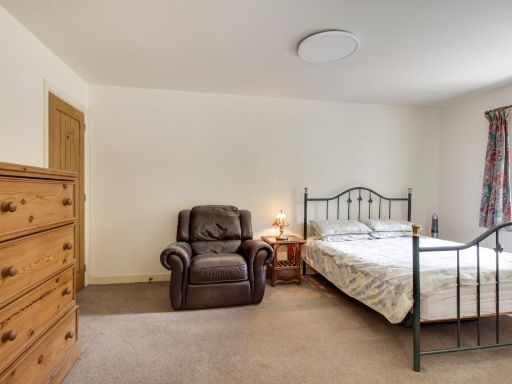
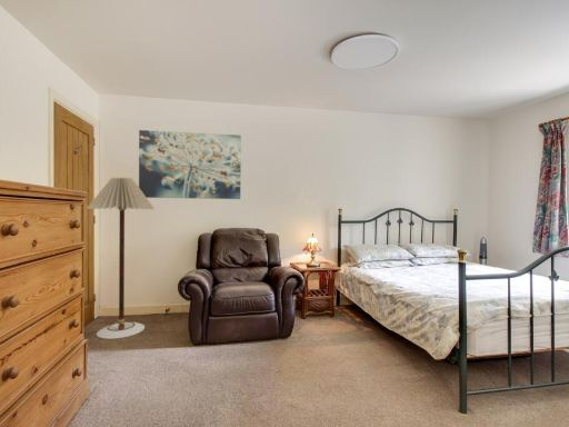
+ wall art (191, 166)
+ floor lamp (121, 254)
